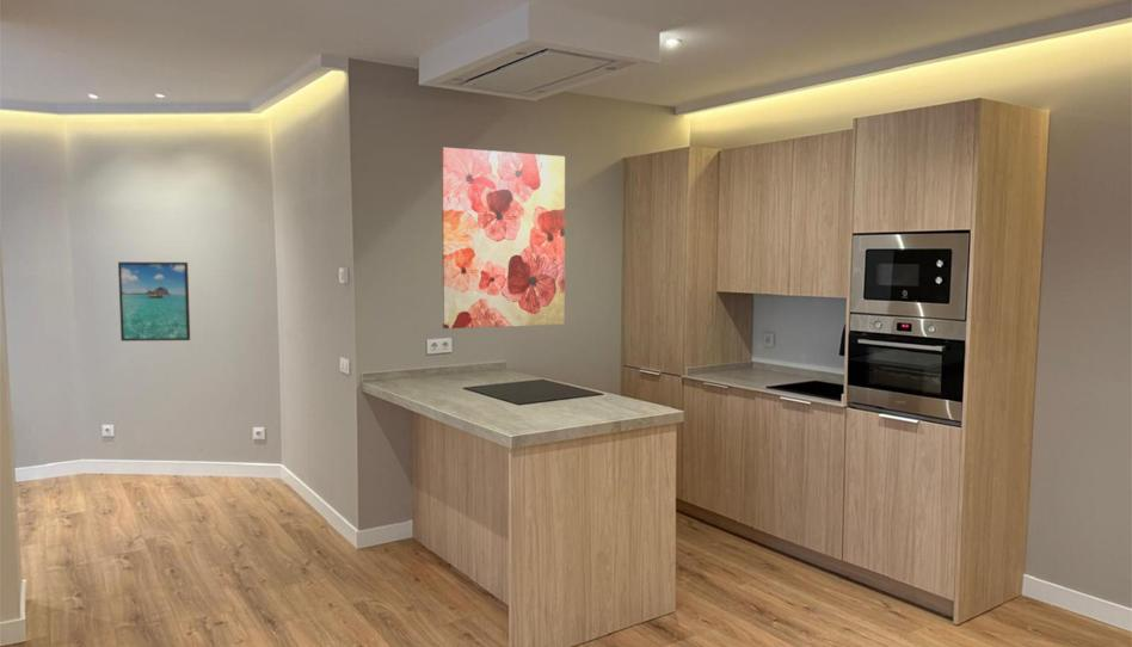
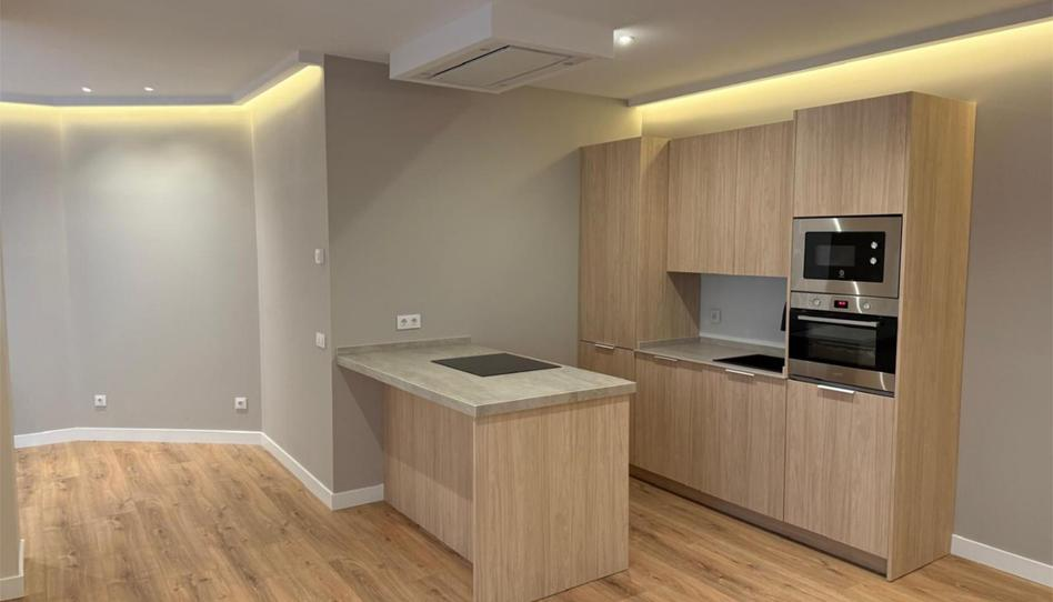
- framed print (154, 301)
- wall art (505, 240)
